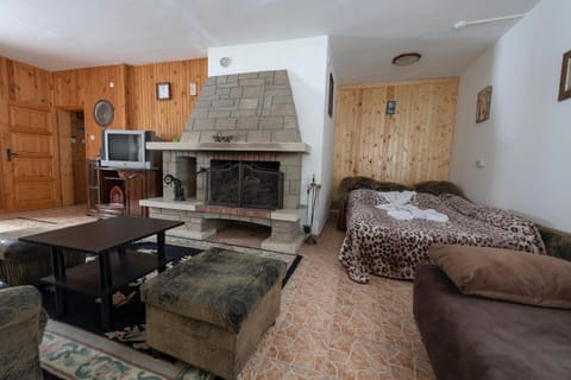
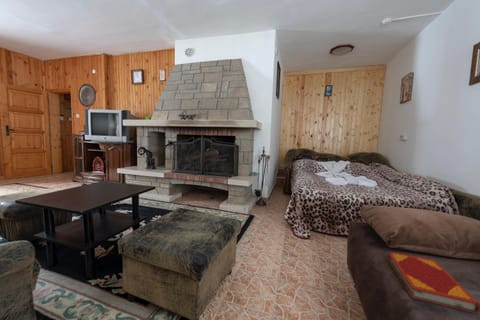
+ hardback book (424, 276)
